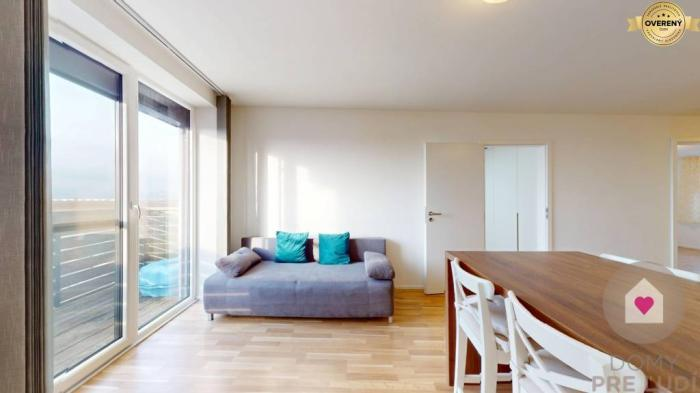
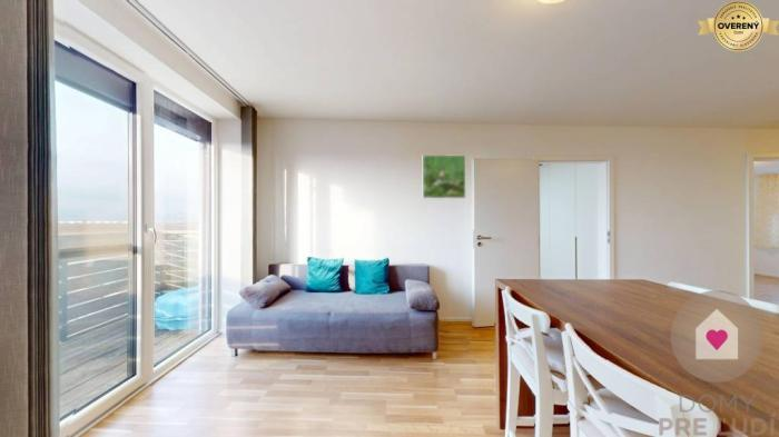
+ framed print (443, 177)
